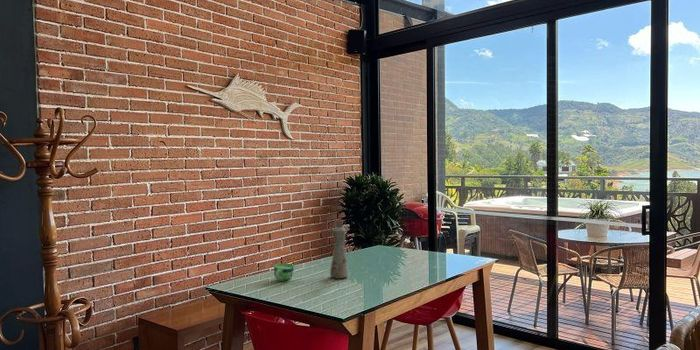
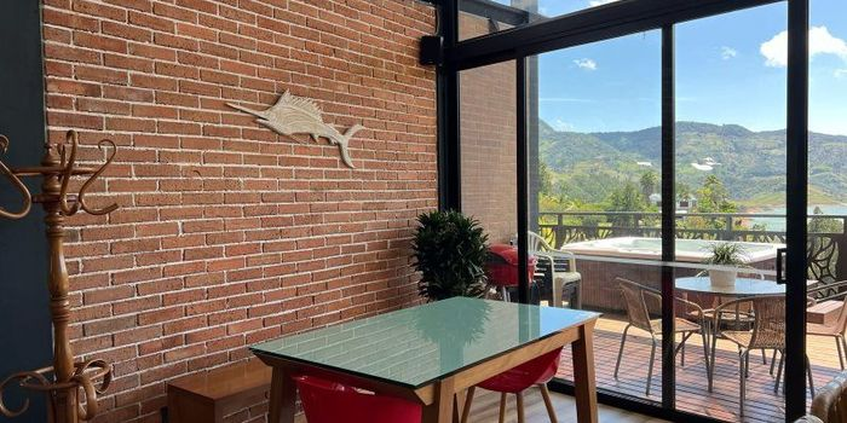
- cup (283, 273)
- bottle (339, 247)
